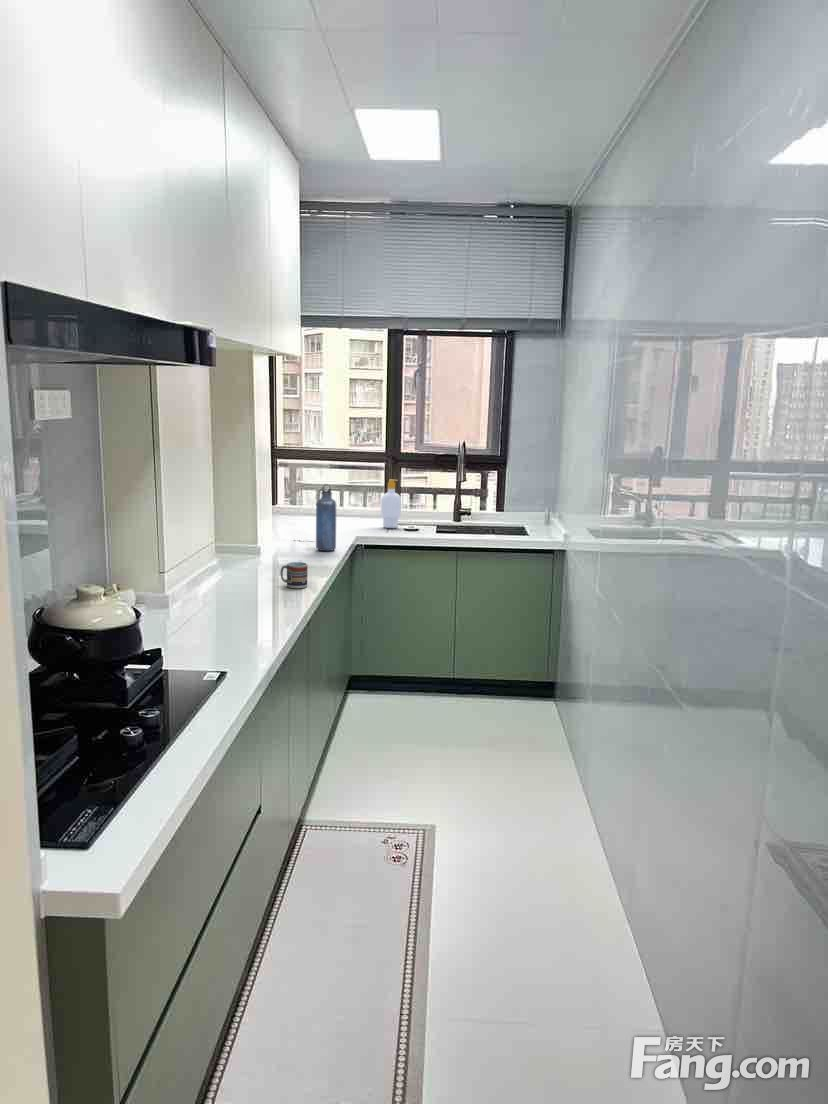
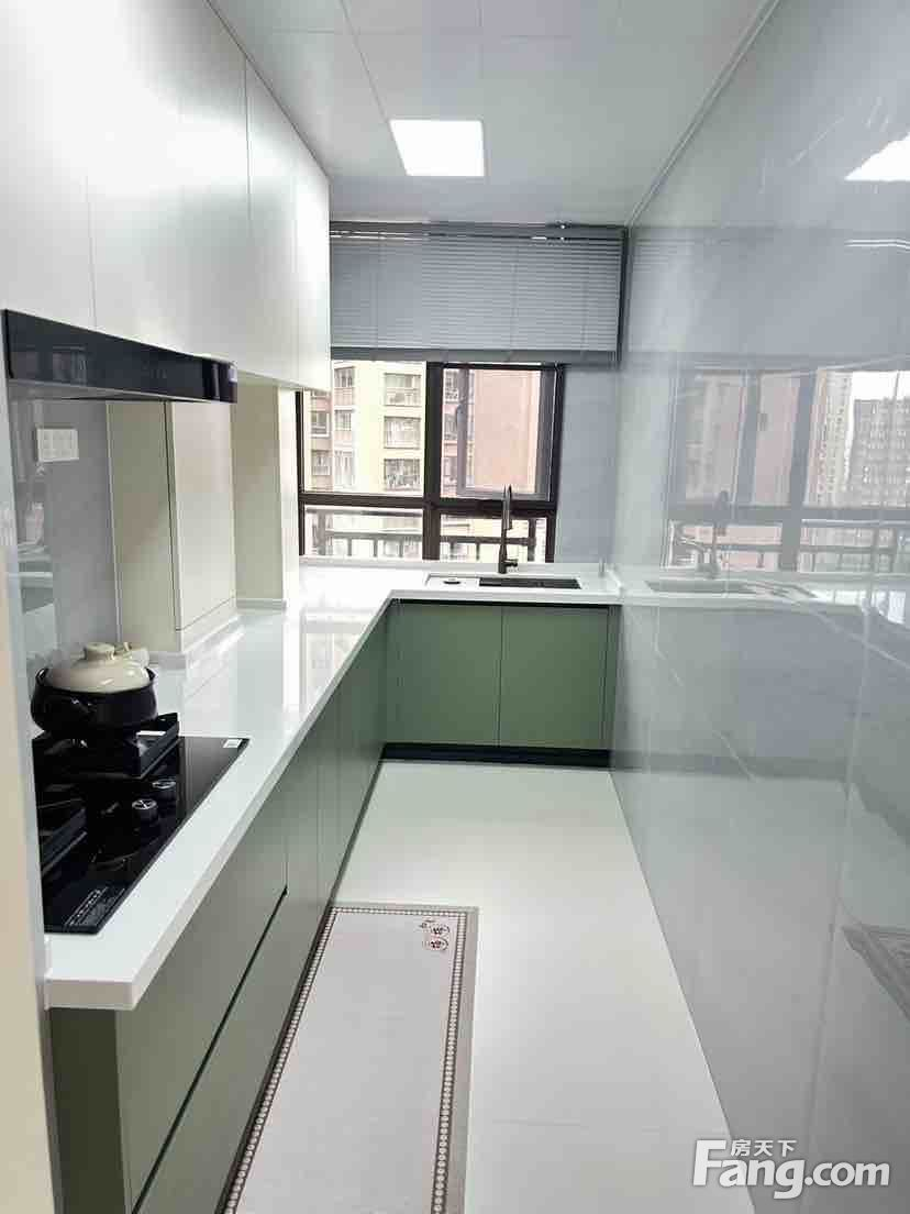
- cup (293, 574)
- soap bottle (391, 503)
- water bottle (325, 517)
